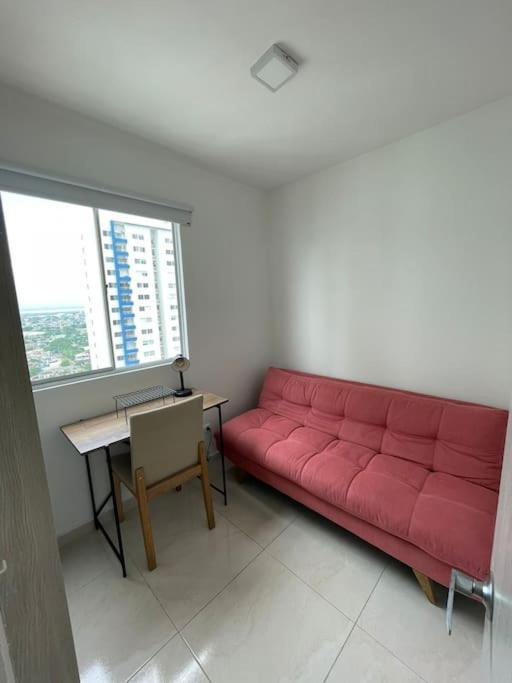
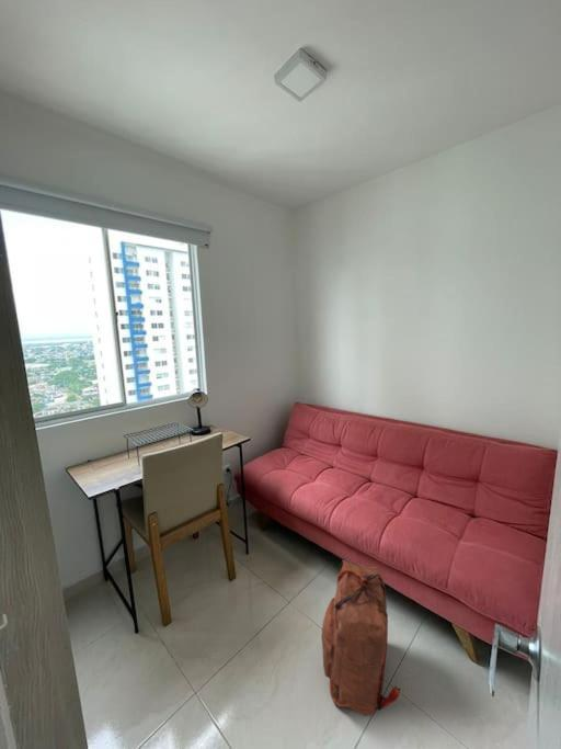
+ backpack (362, 624)
